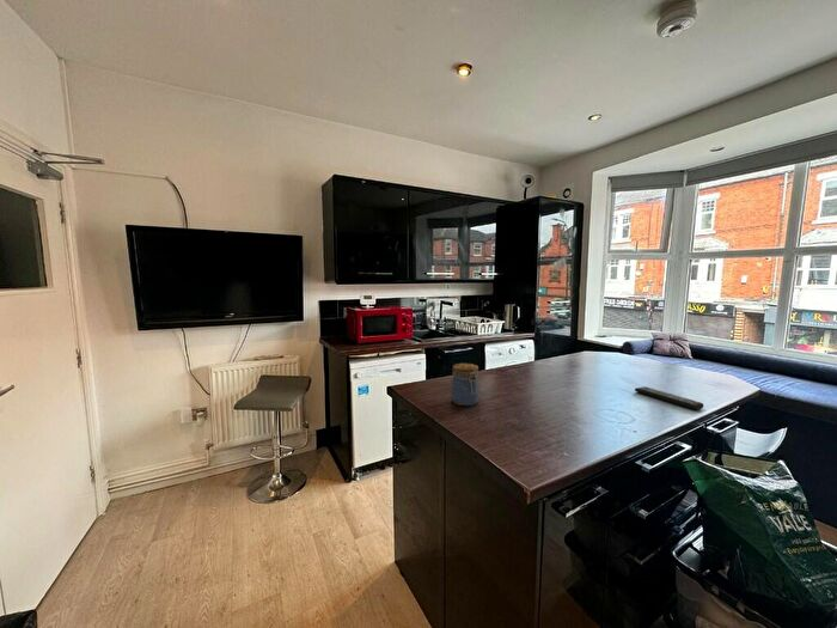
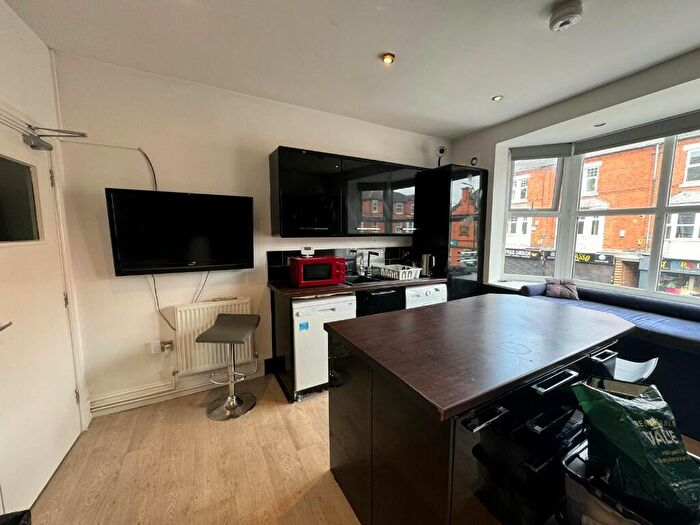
- remote control (666, 397)
- jar (465, 383)
